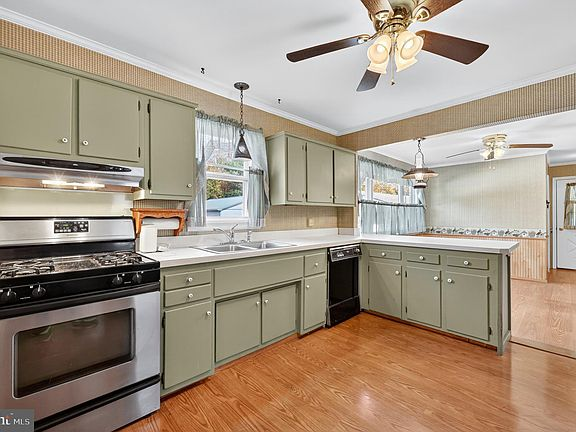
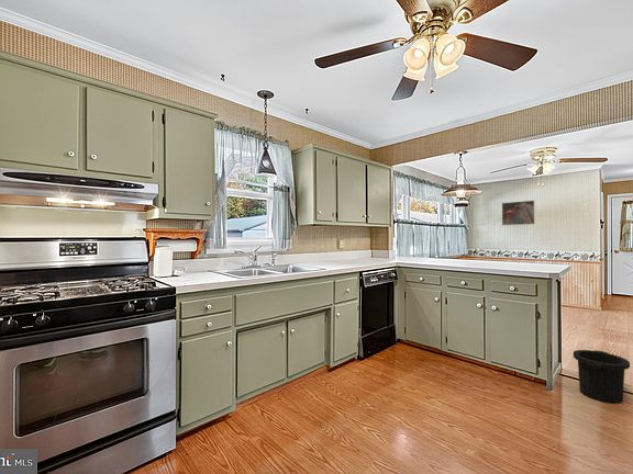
+ trash can (600, 375)
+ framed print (518, 213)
